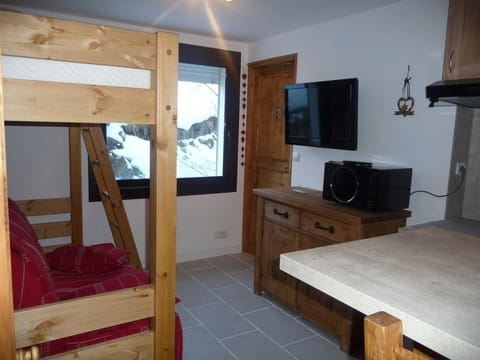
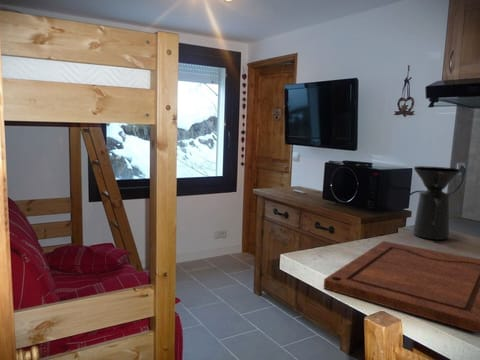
+ cutting board (421, 275)
+ coffee maker (433, 202)
